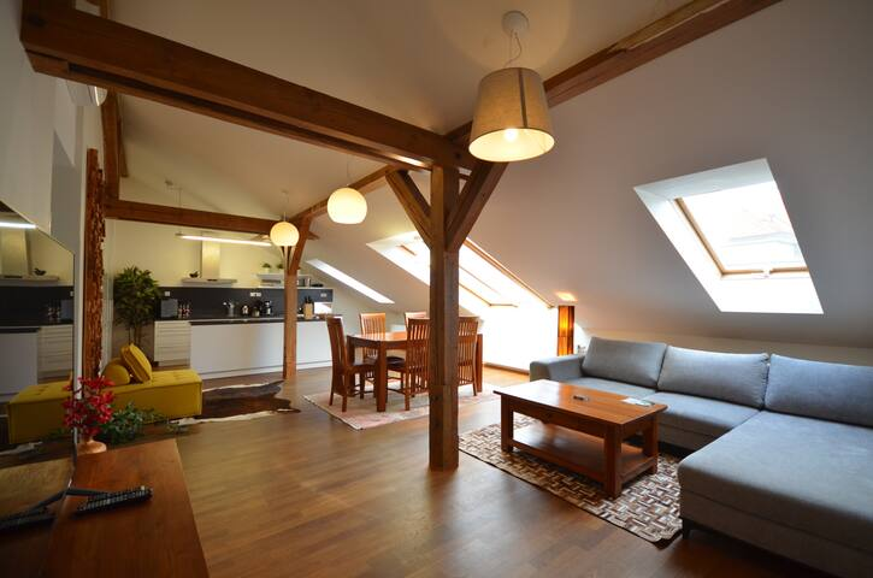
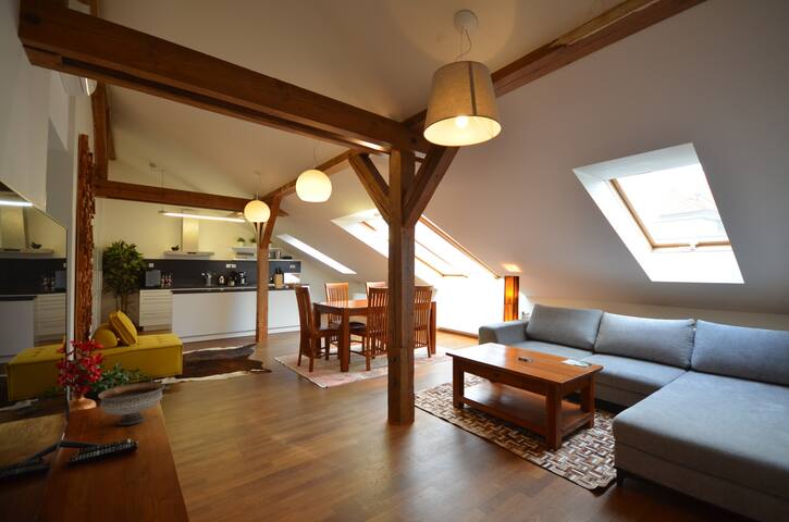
+ bowl (132, 405)
